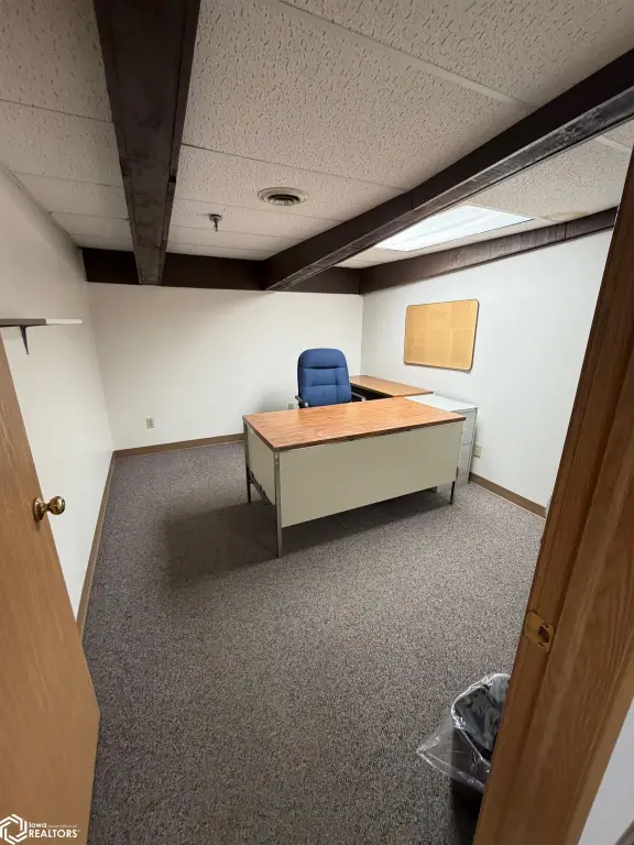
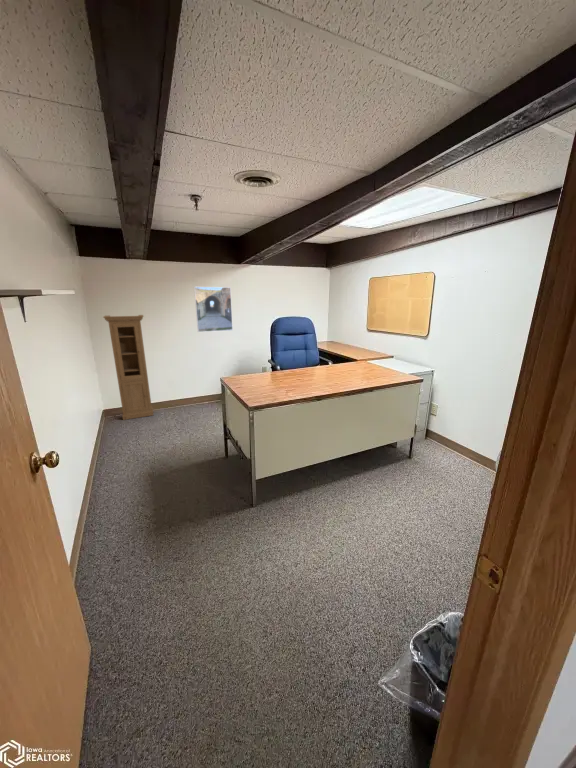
+ cabinet (131, 367)
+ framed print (214, 309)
